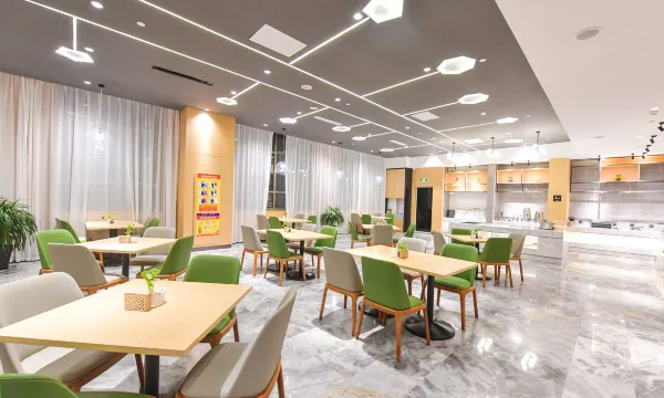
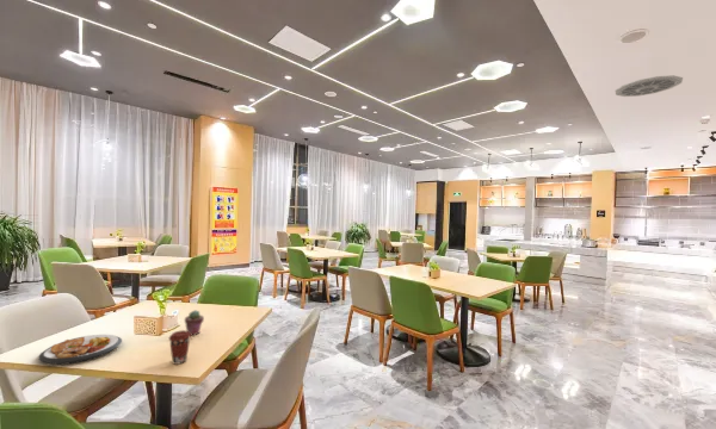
+ ceiling vent (647, 87)
+ potted succulent (193, 322)
+ plate (82, 346)
+ coffee cup (179, 347)
